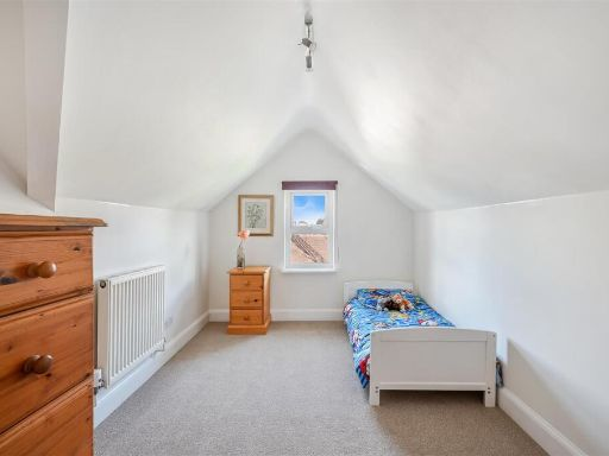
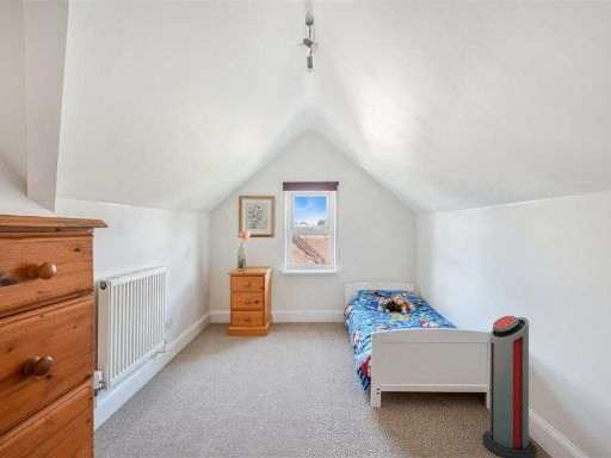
+ air purifier (508, 380)
